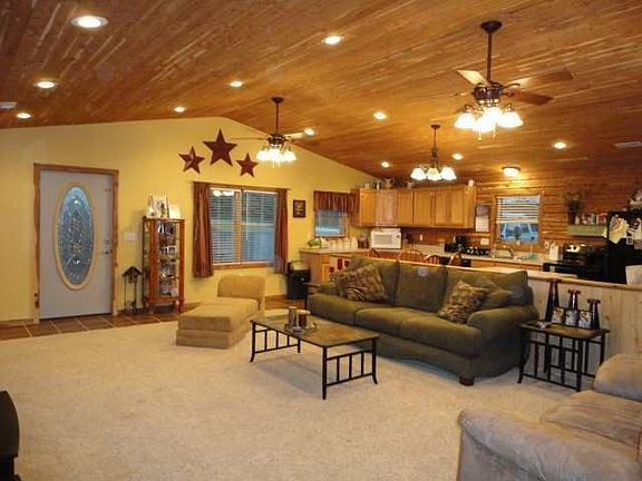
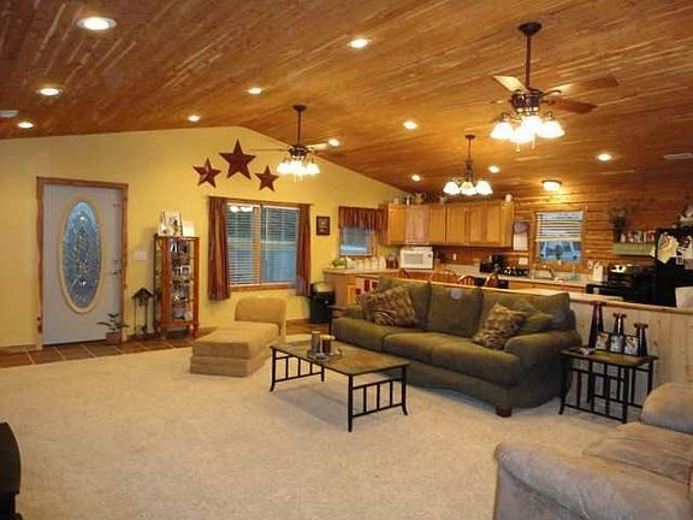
+ potted plant (113, 327)
